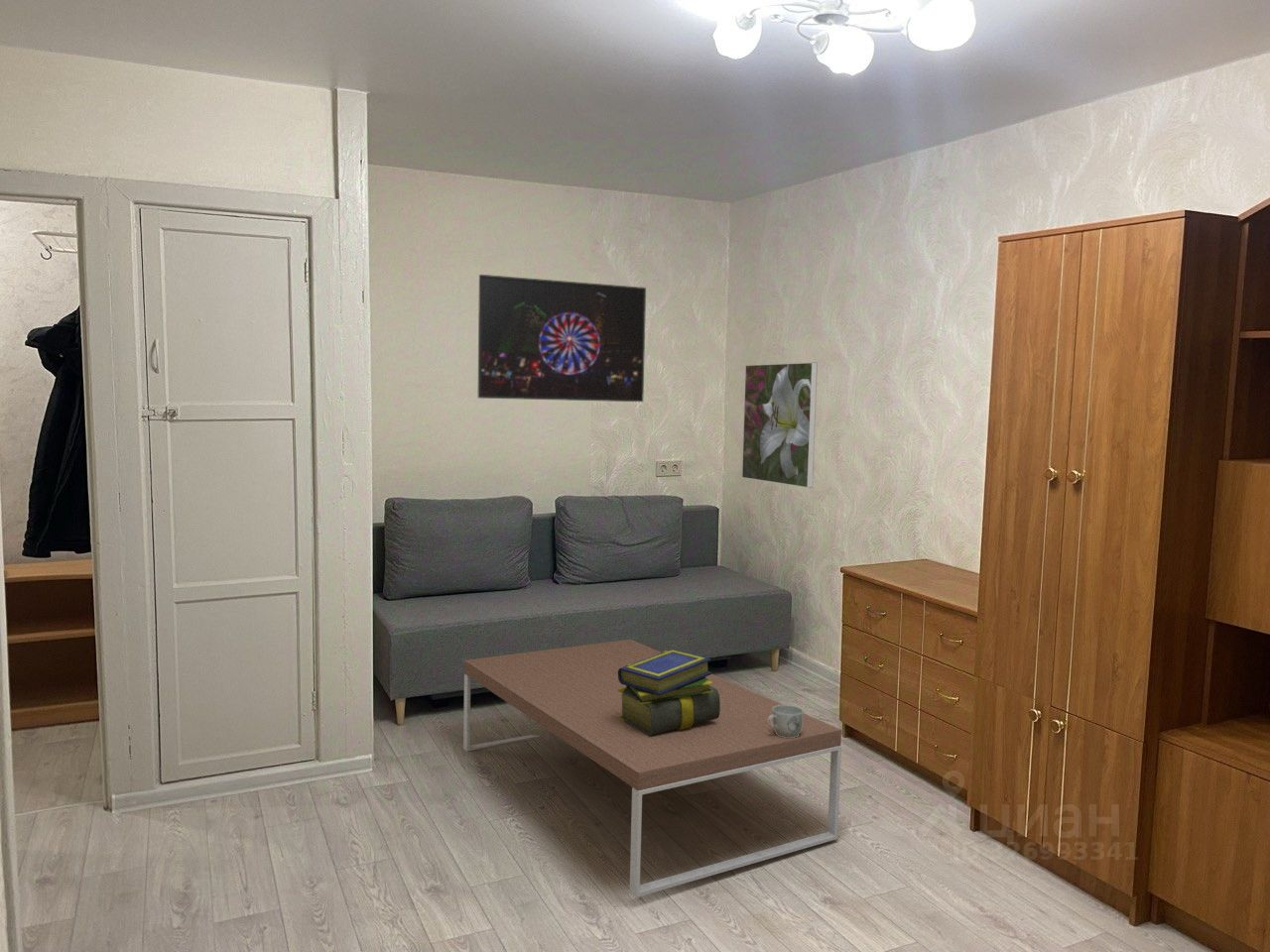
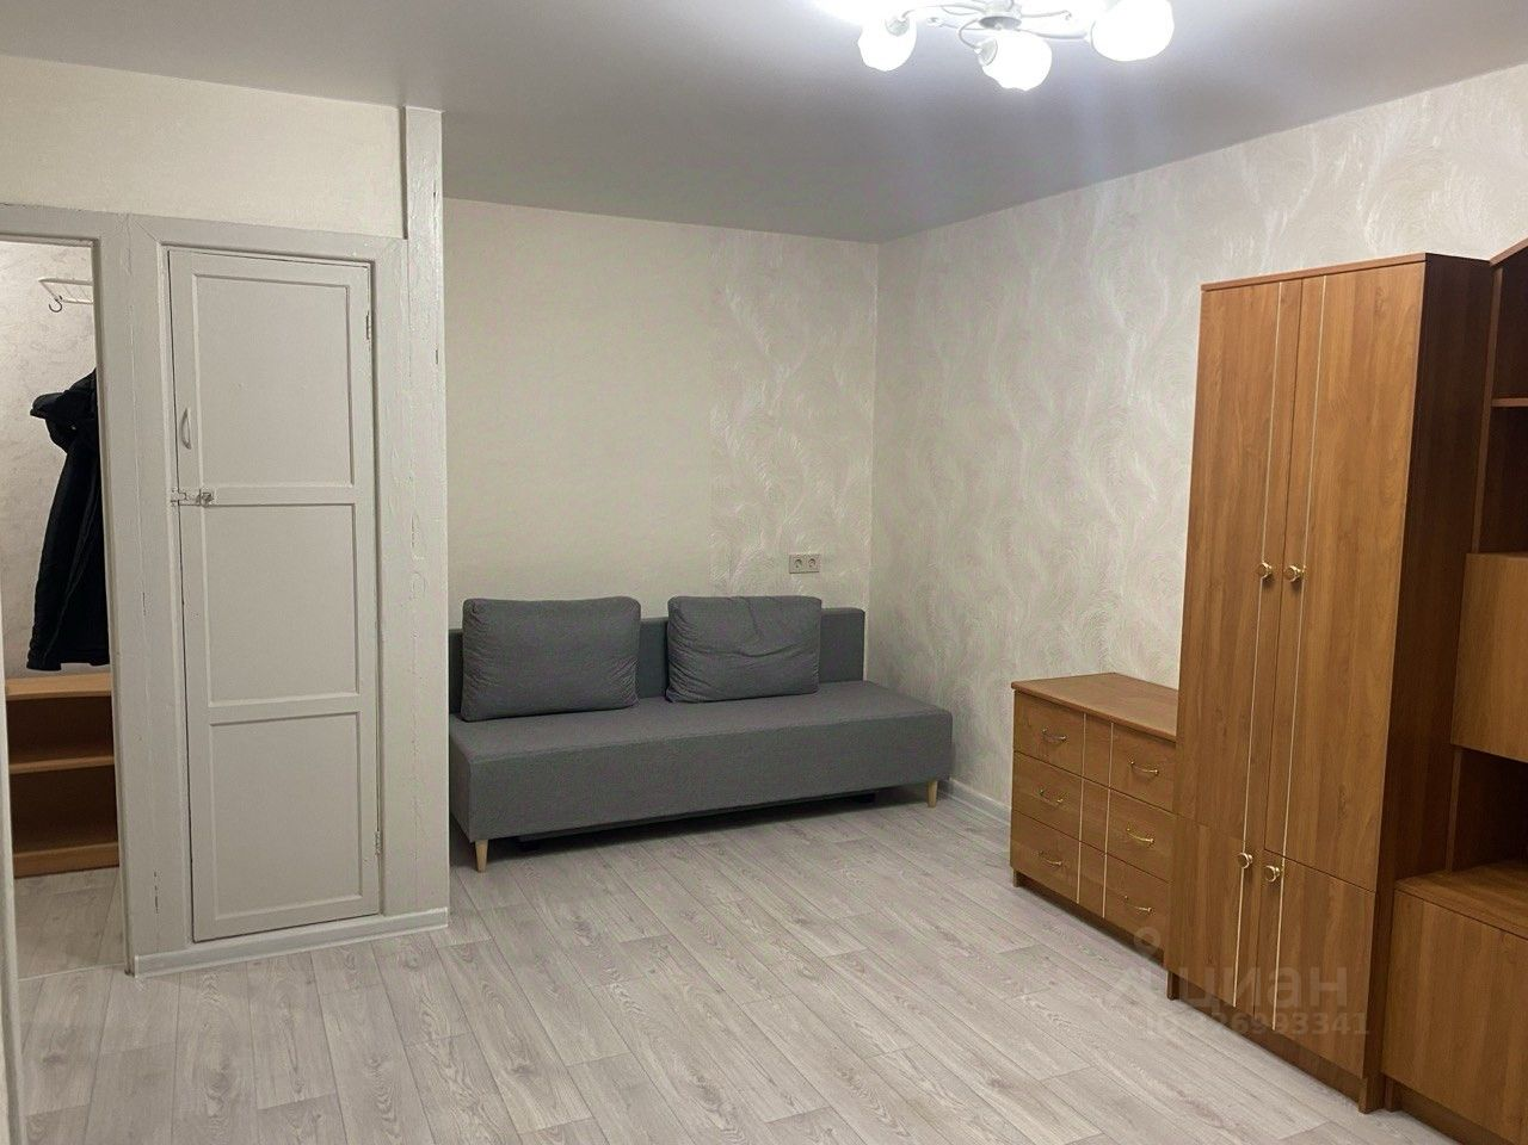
- stack of books (668, 689)
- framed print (565, 340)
- mug (784, 721)
- coffee table (632, 741)
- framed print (777, 423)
